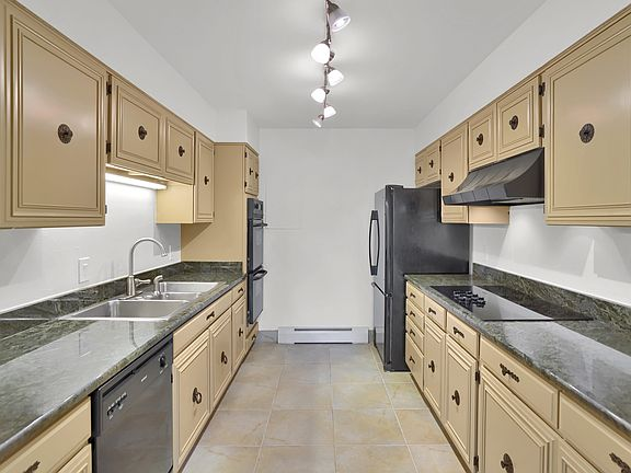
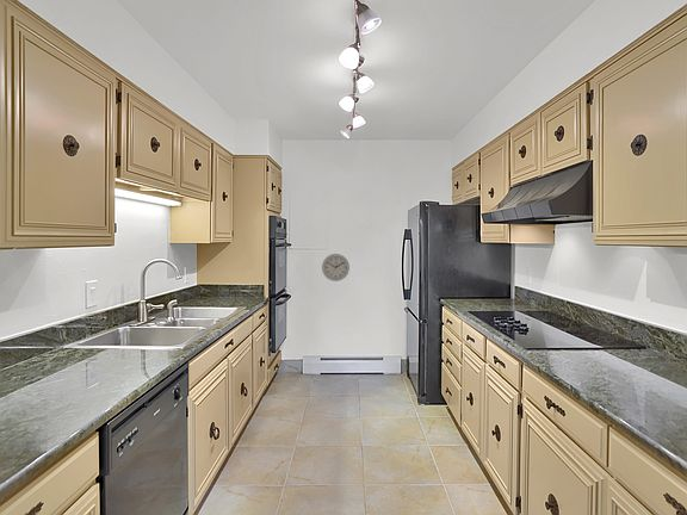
+ wall clock (335, 267)
